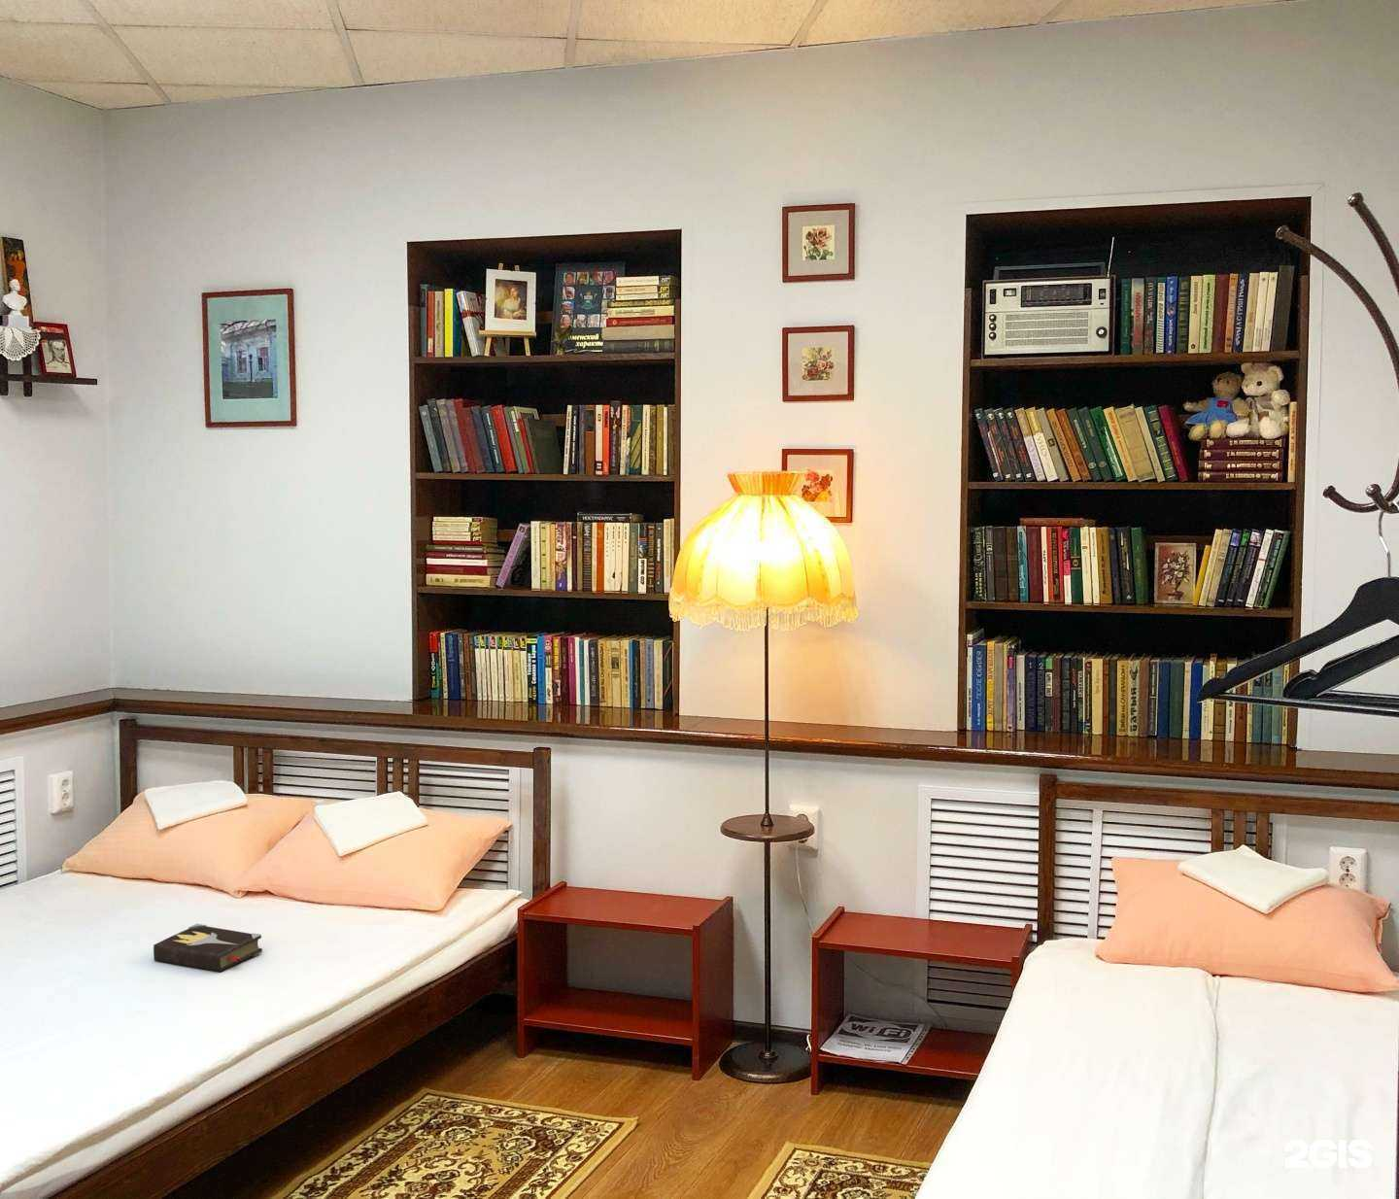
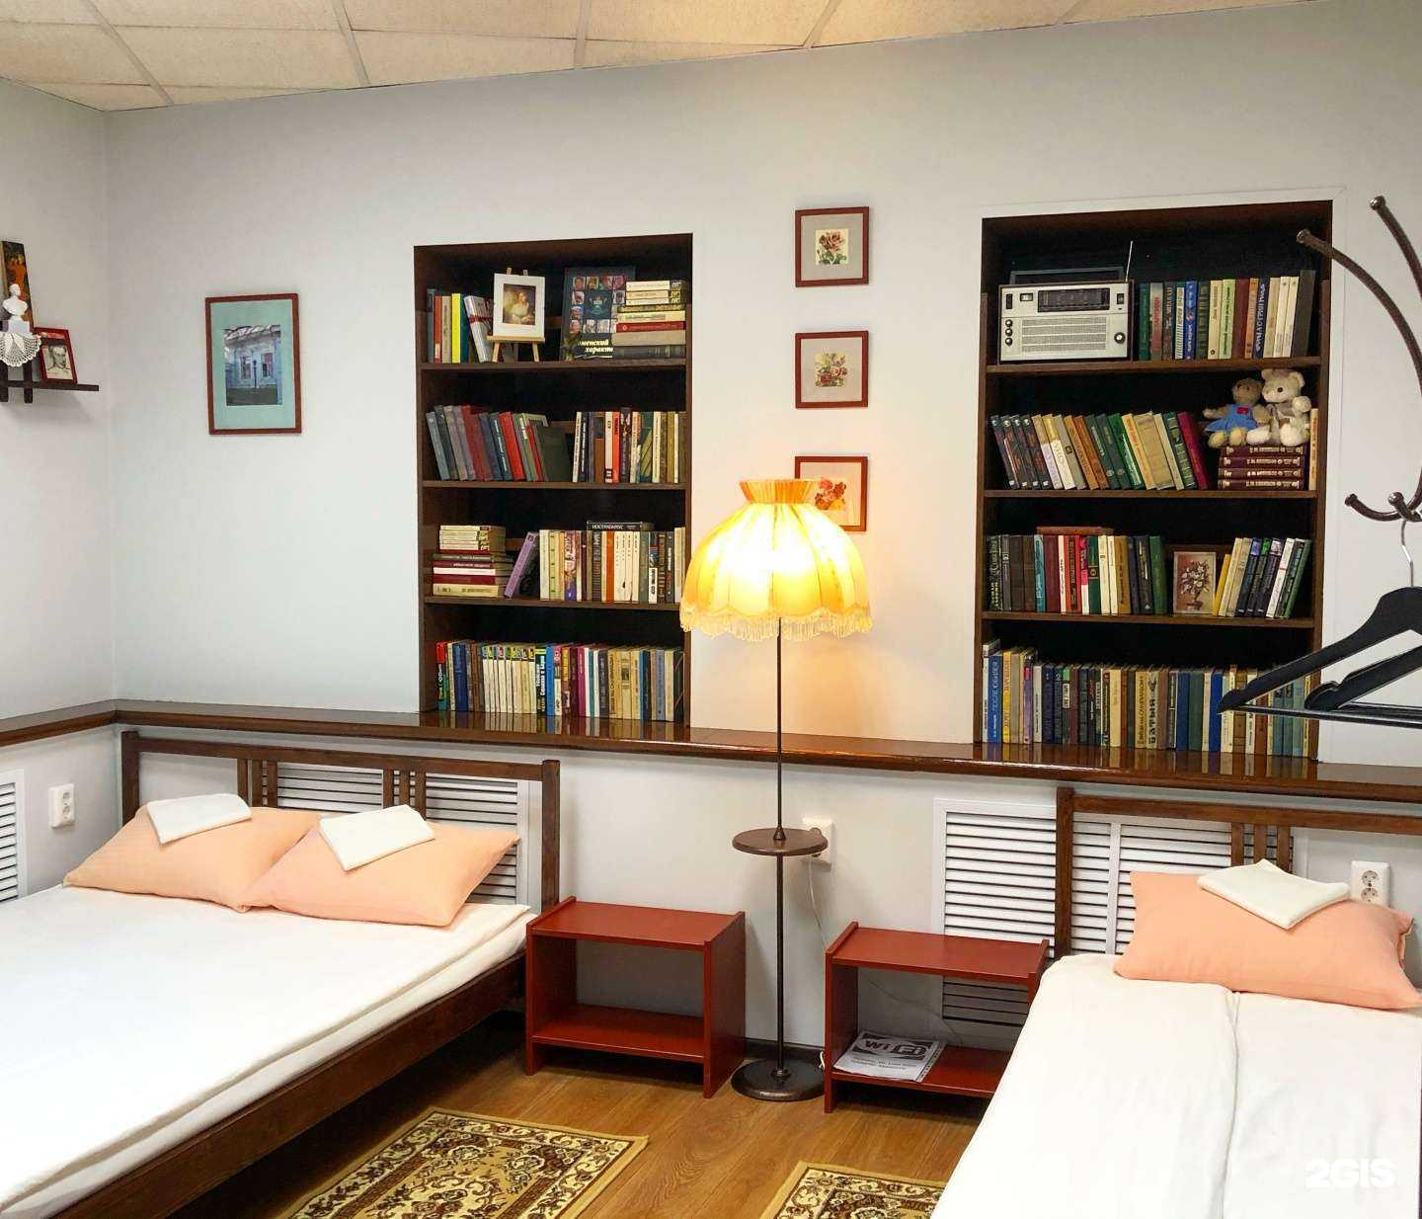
- hardback book (208, 947)
